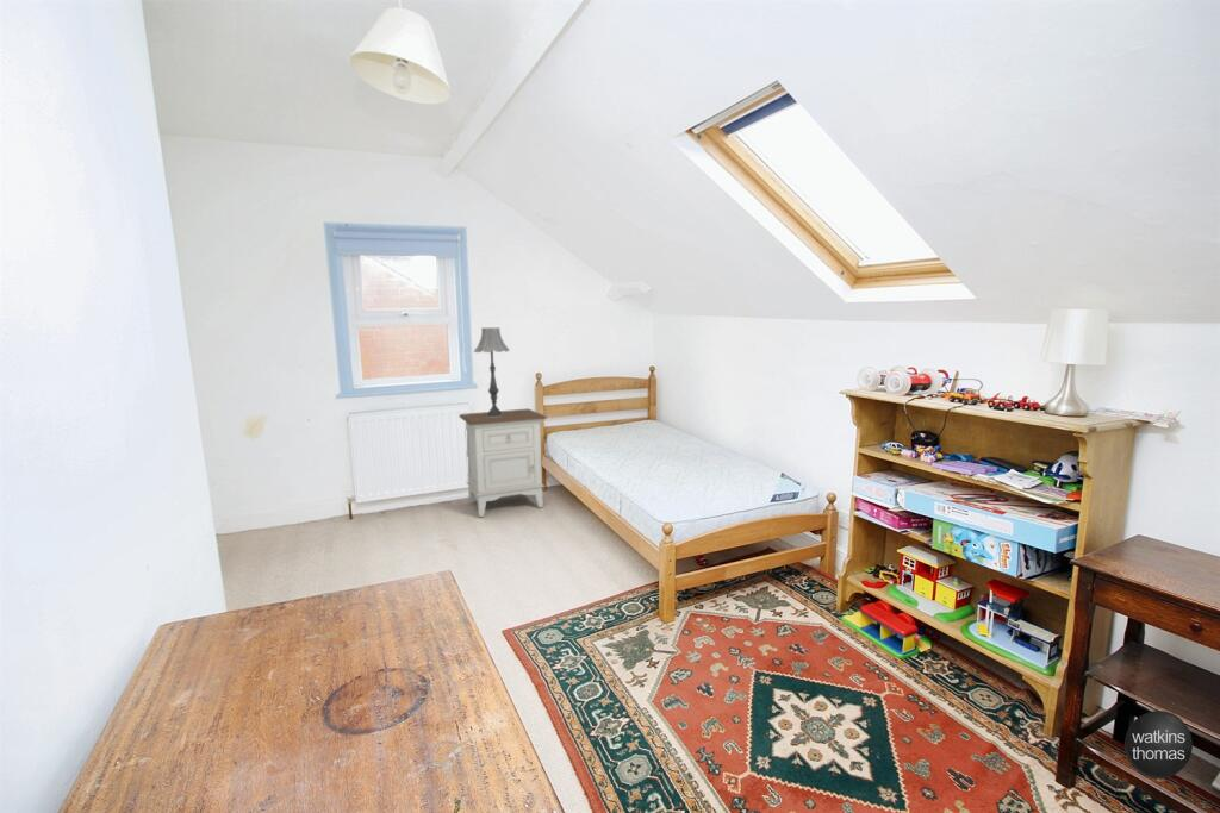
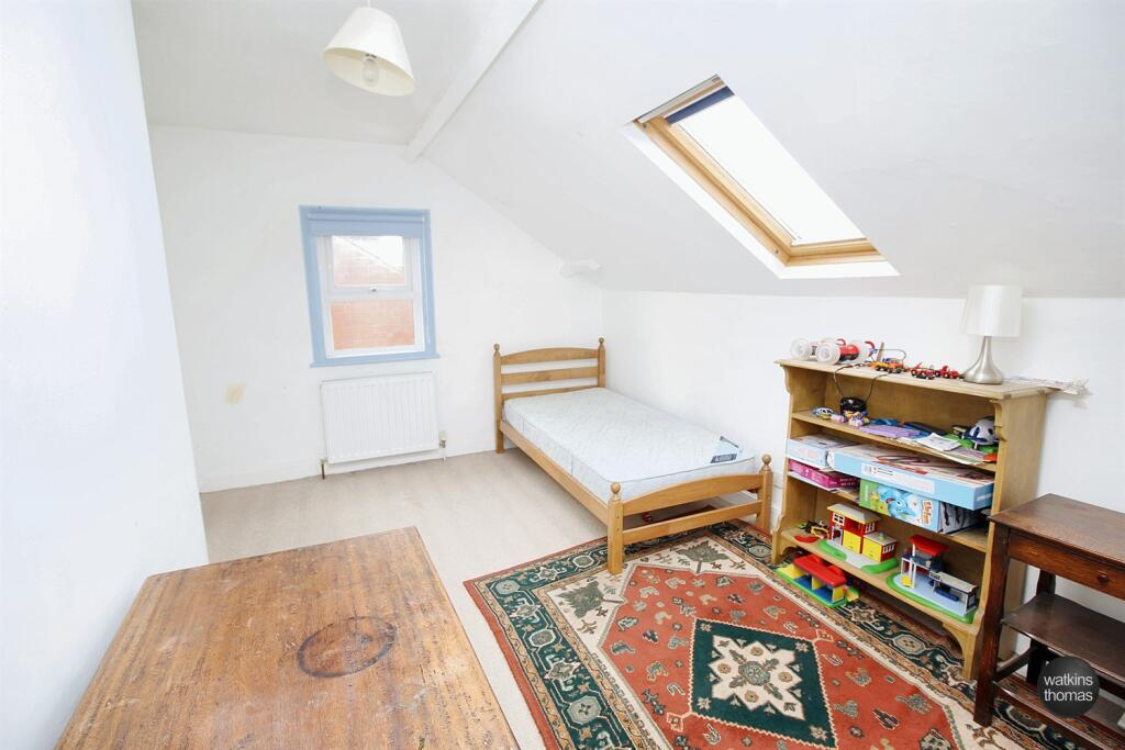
- nightstand (504, 461)
- table lamp (492, 371)
